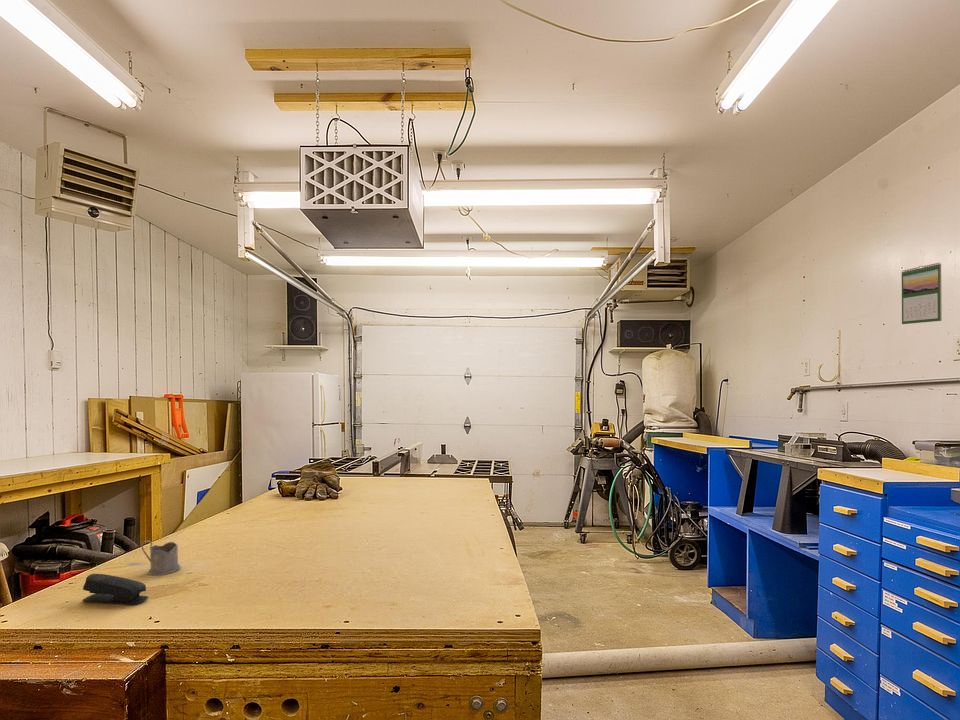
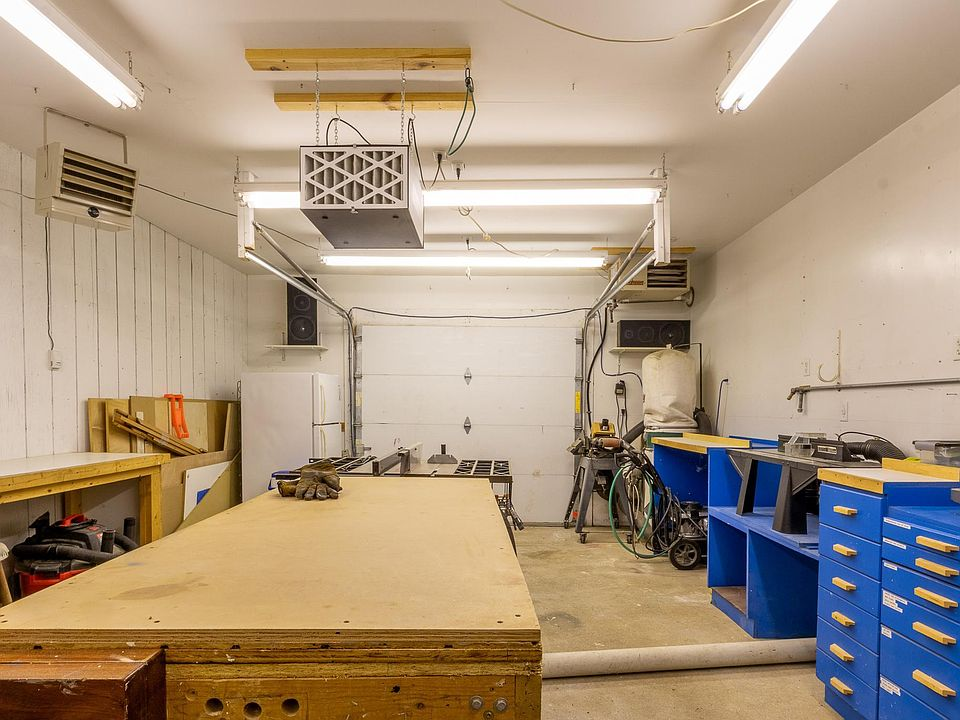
- tea glass holder (161, 550)
- calendar (920, 294)
- stapler (115, 587)
